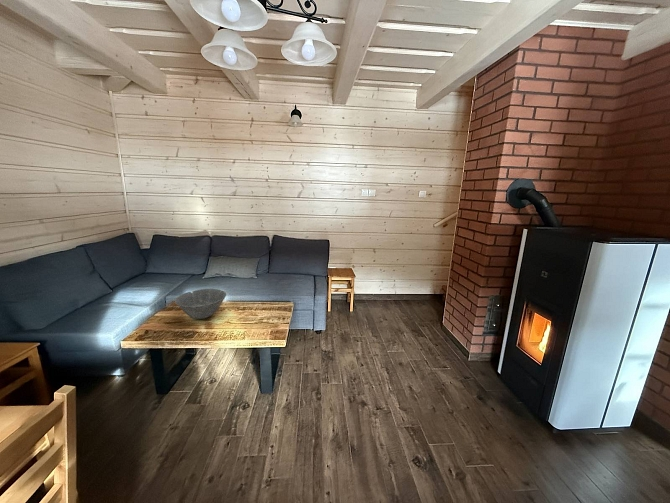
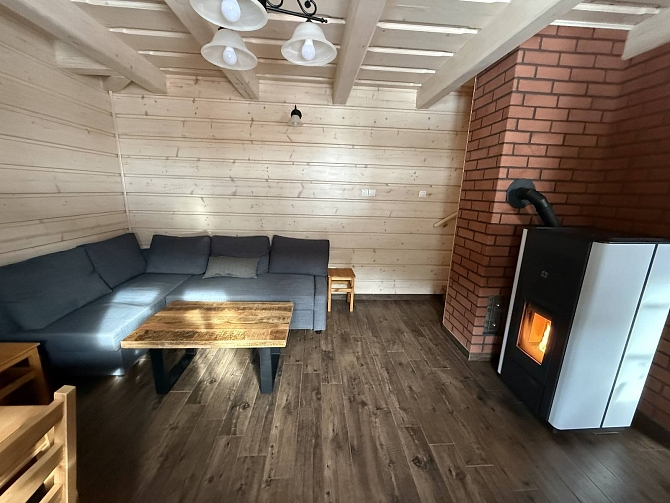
- bowl (202, 306)
